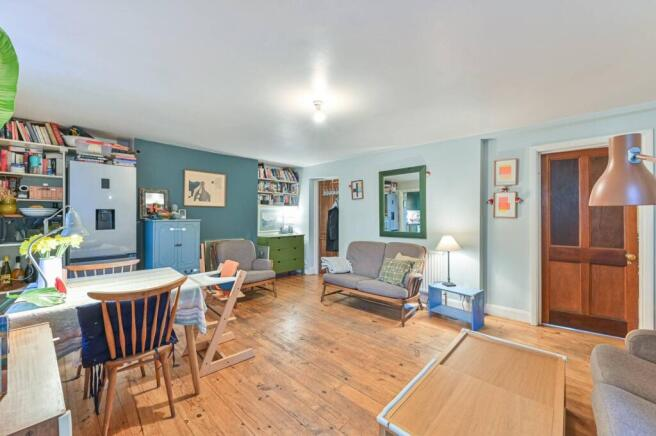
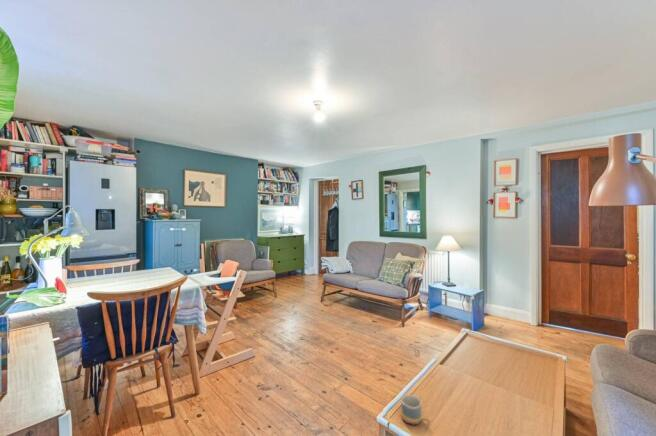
+ mug (413, 408)
